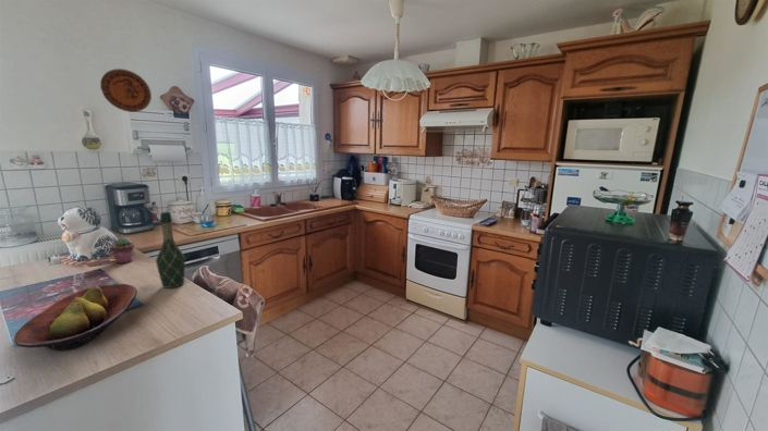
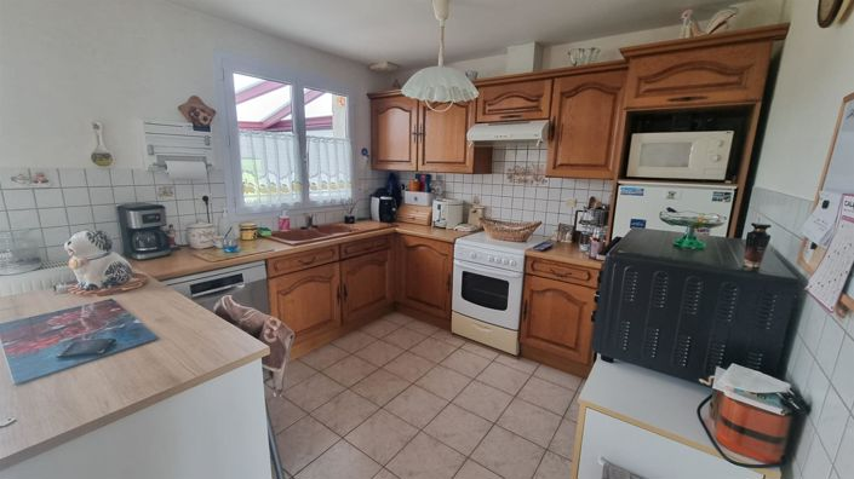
- fruit bowl (84, 310)
- potted succulent (122, 249)
- wine bottle (169, 249)
- decorative plate (126, 90)
